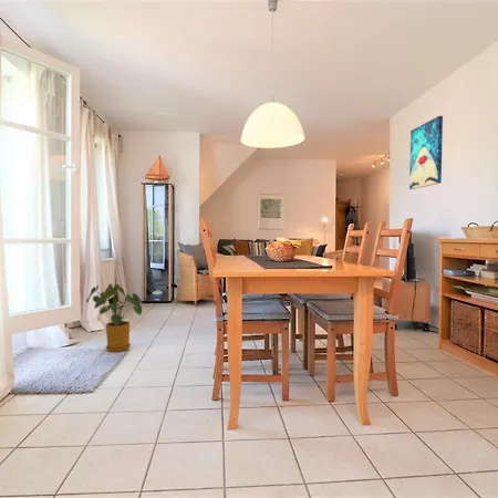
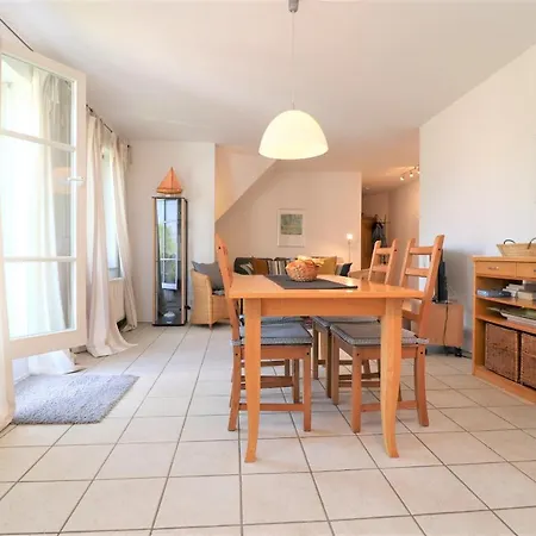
- wall art (424, 155)
- house plant (114, 317)
